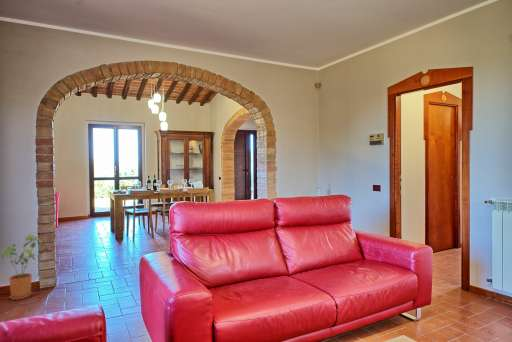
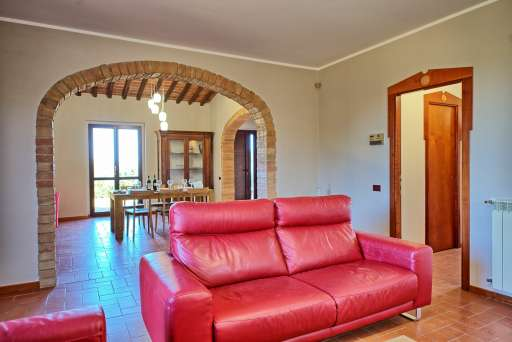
- house plant (23, 267)
